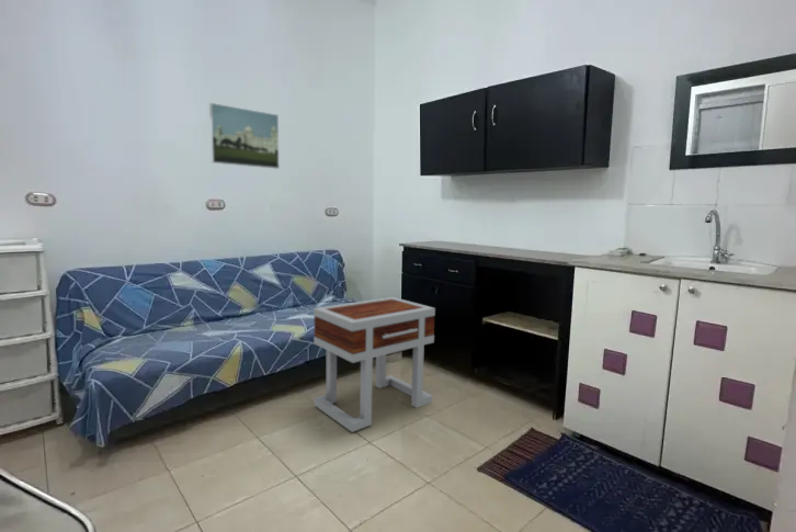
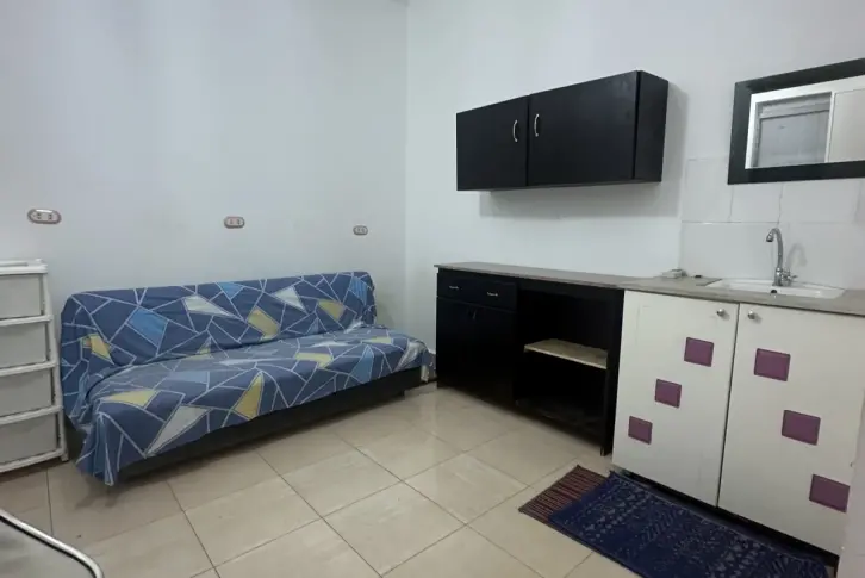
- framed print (246, 137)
- side table (376, 356)
